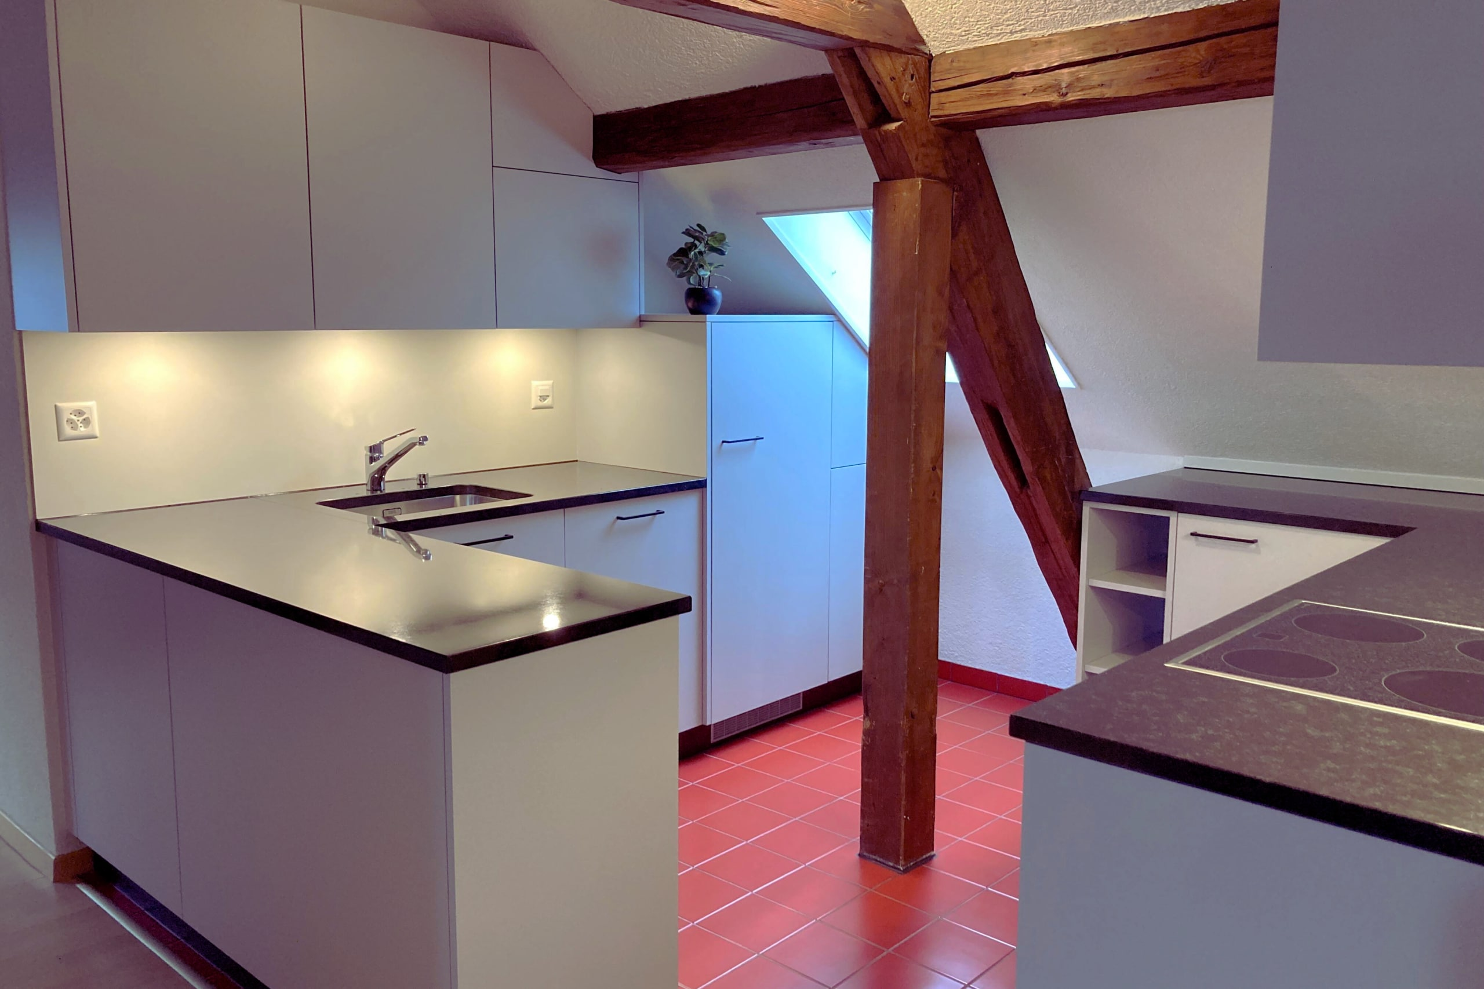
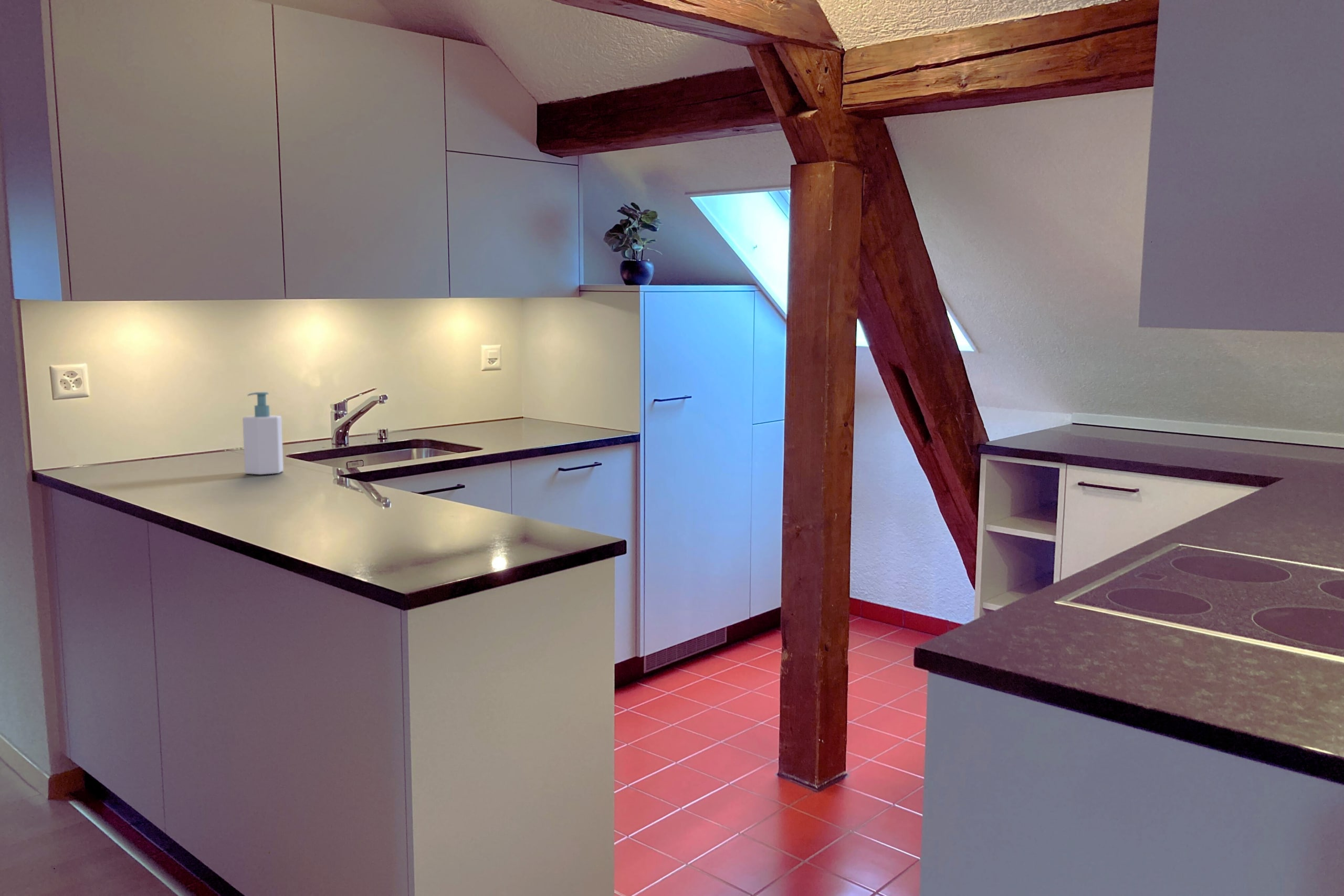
+ soap bottle (262, 432)
